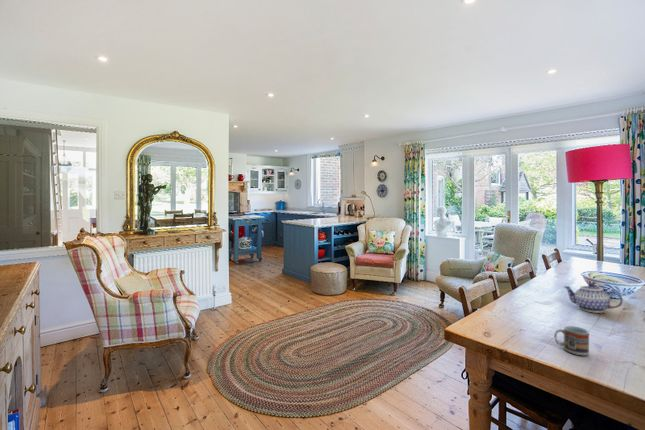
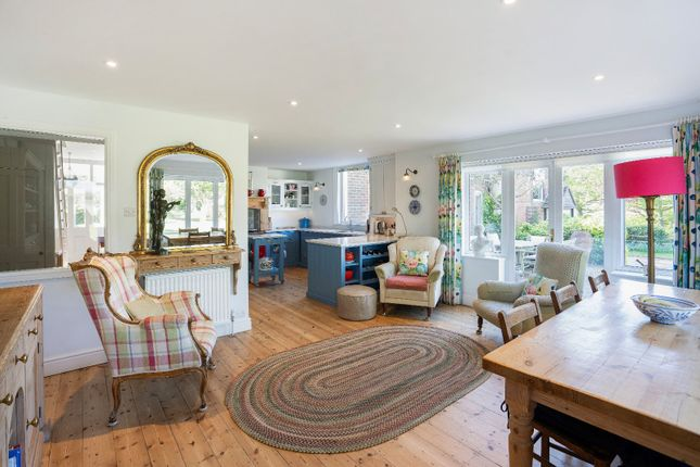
- cup (571, 339)
- teapot (591, 296)
